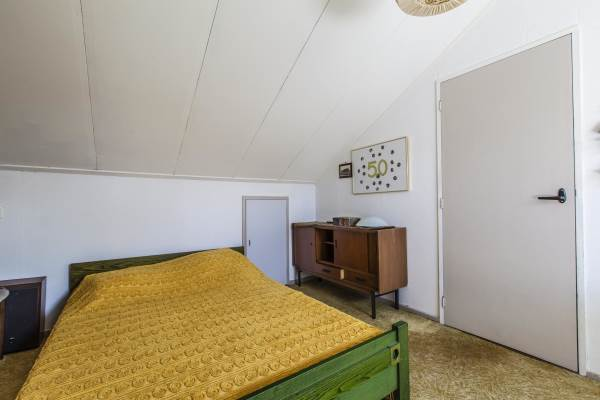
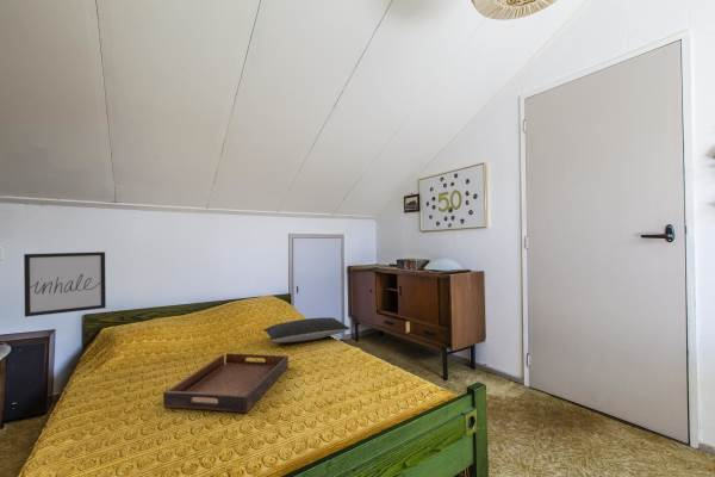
+ wall art (67, 281)
+ serving tray (234, 377)
+ pillow (306, 329)
